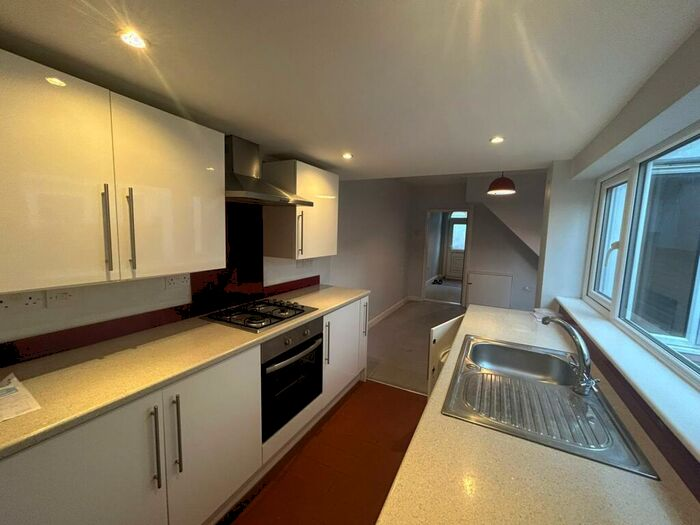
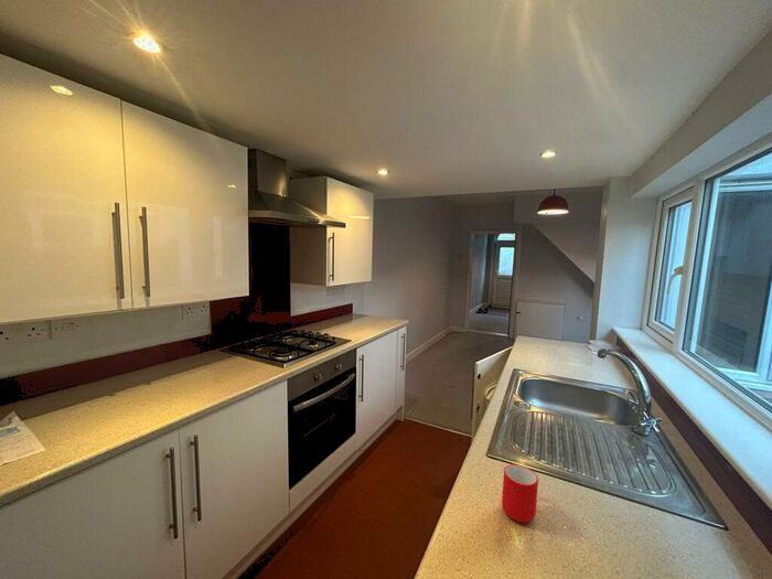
+ cup (521, 489)
